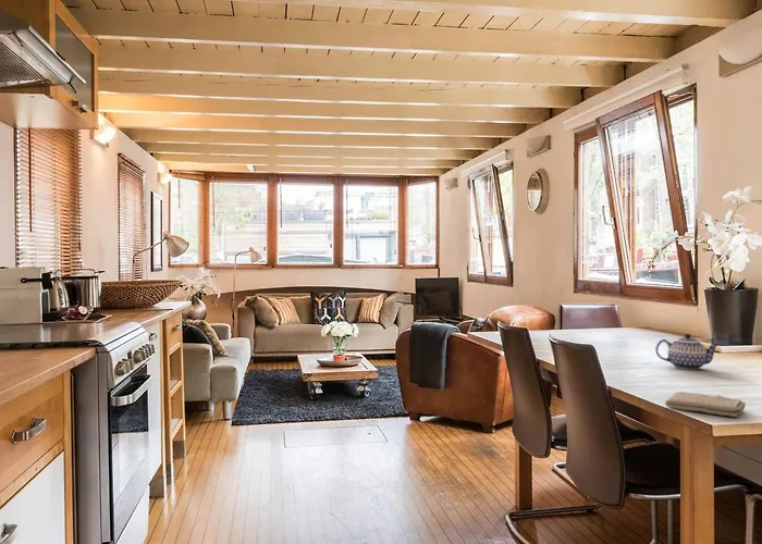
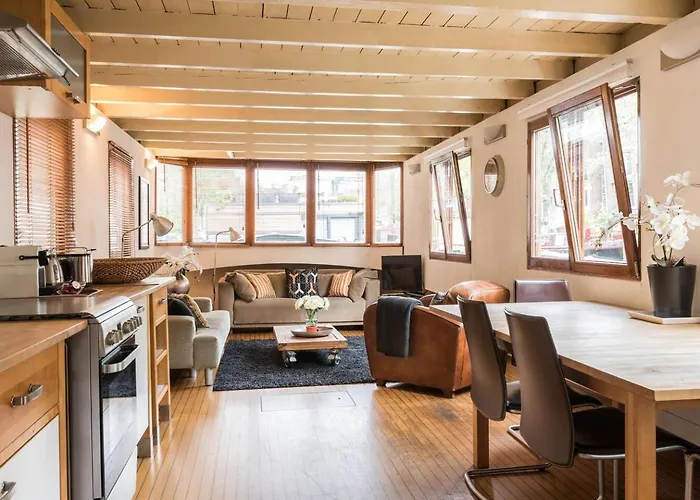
- teapot (687, 350)
- washcloth (704, 403)
